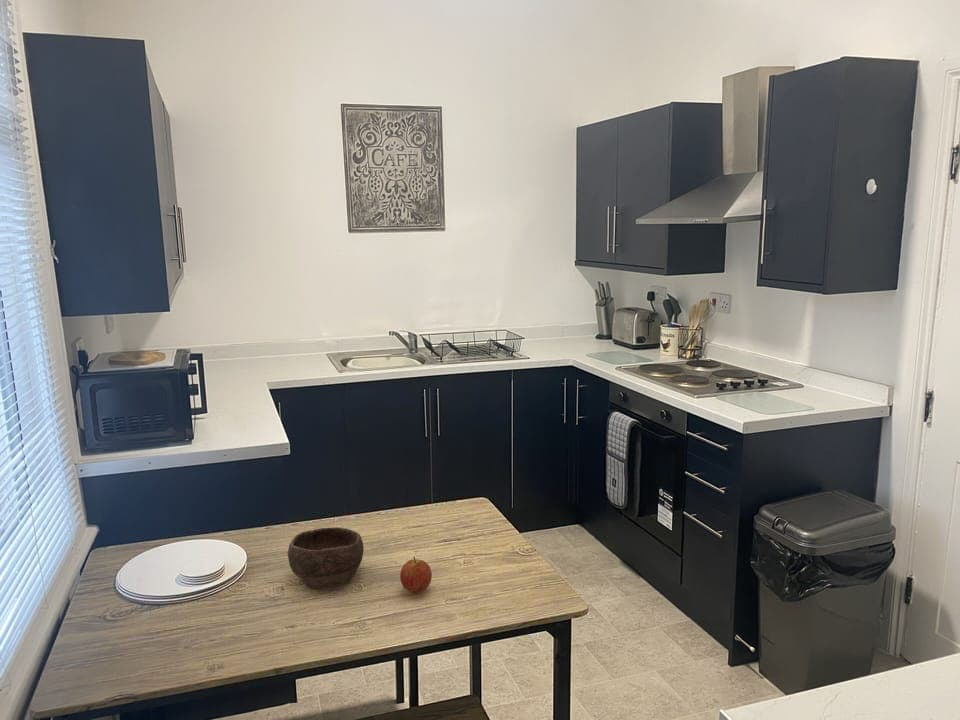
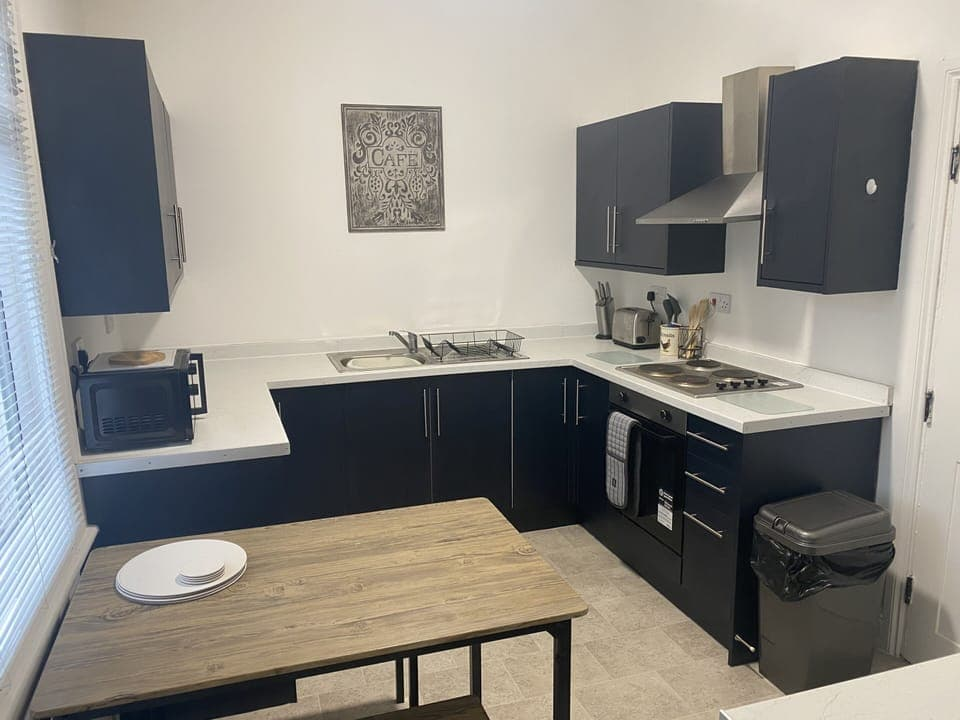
- bowl (326, 556)
- fruit (415, 573)
